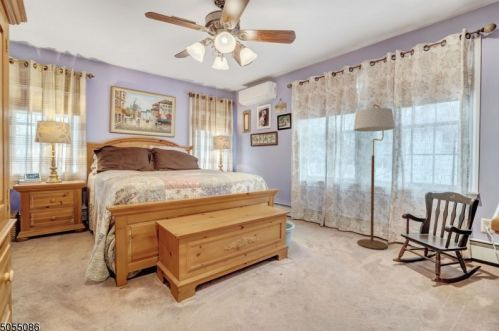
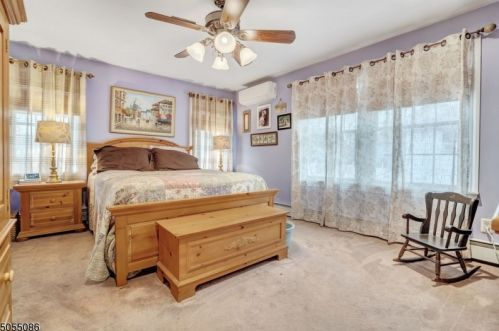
- floor lamp (373, 174)
